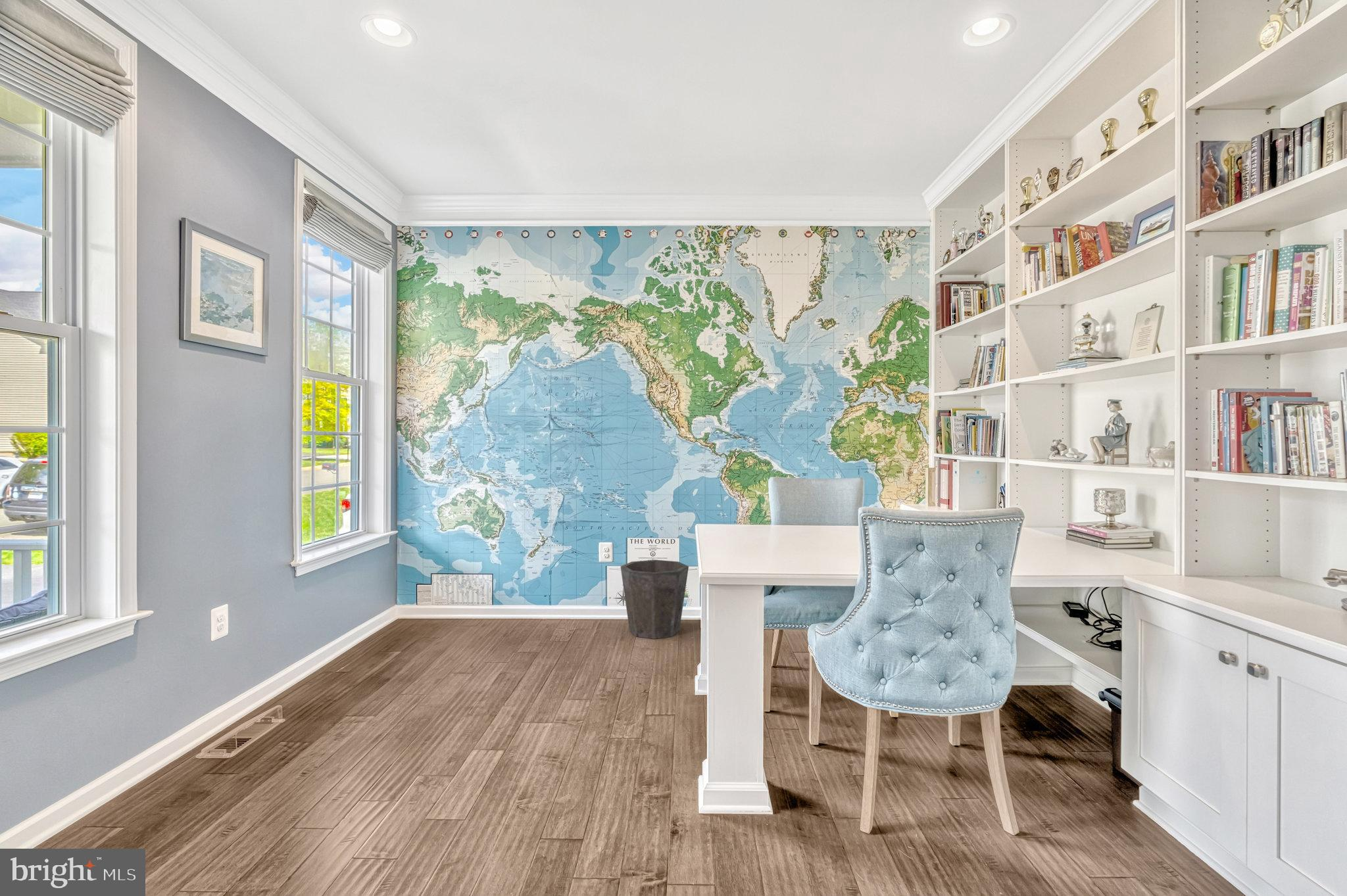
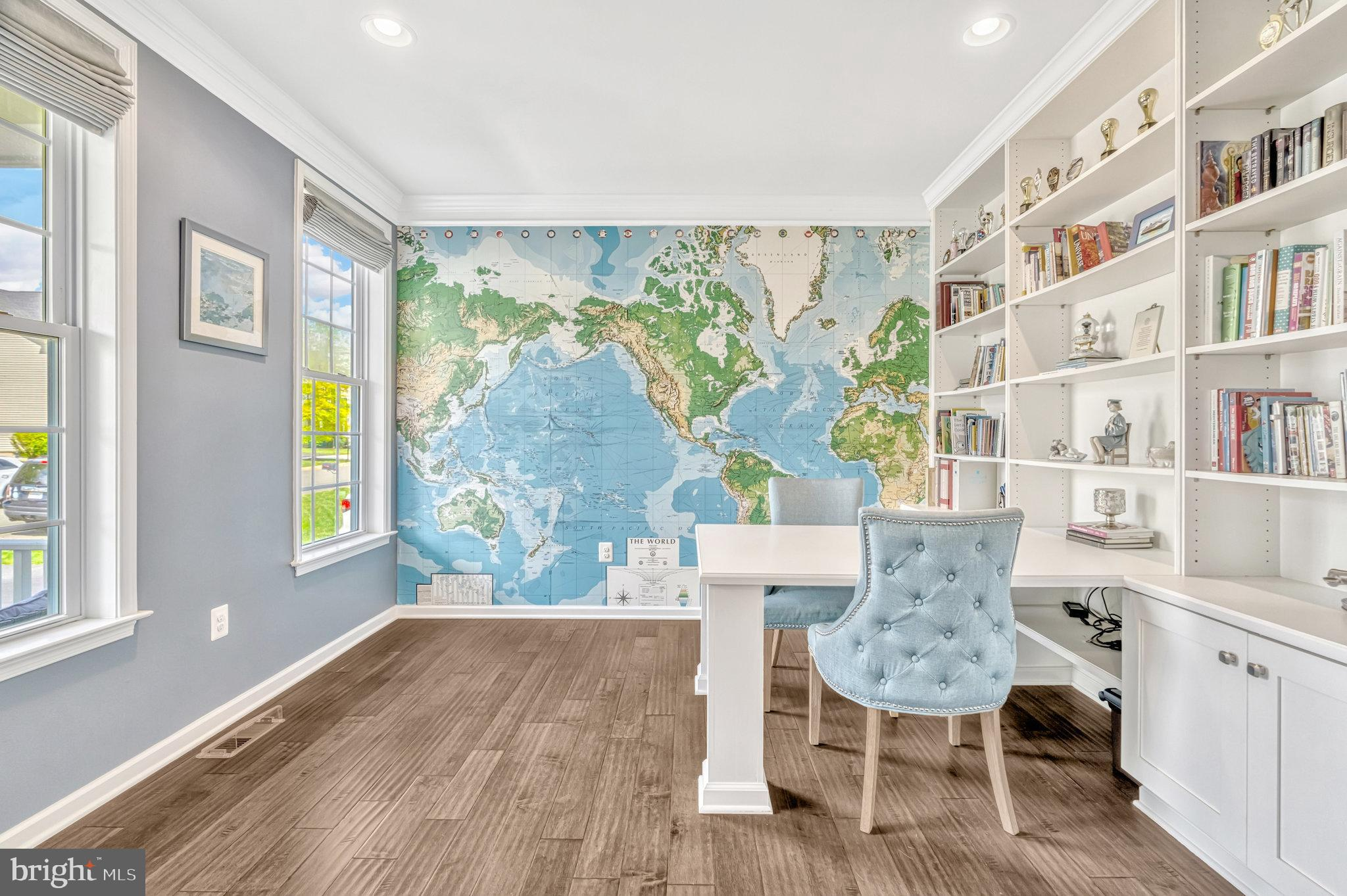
- waste bin (654, 598)
